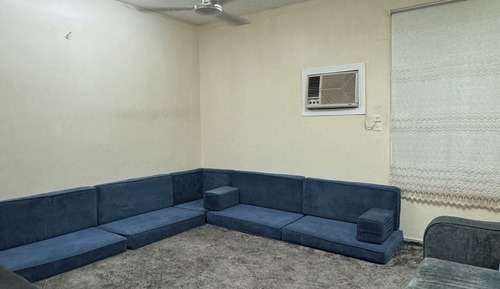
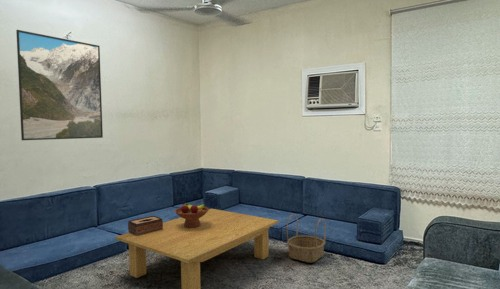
+ basket (305, 236)
+ coffee table (203, 246)
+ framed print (63, 89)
+ tissue box (145, 225)
+ fruit bowl (192, 214)
